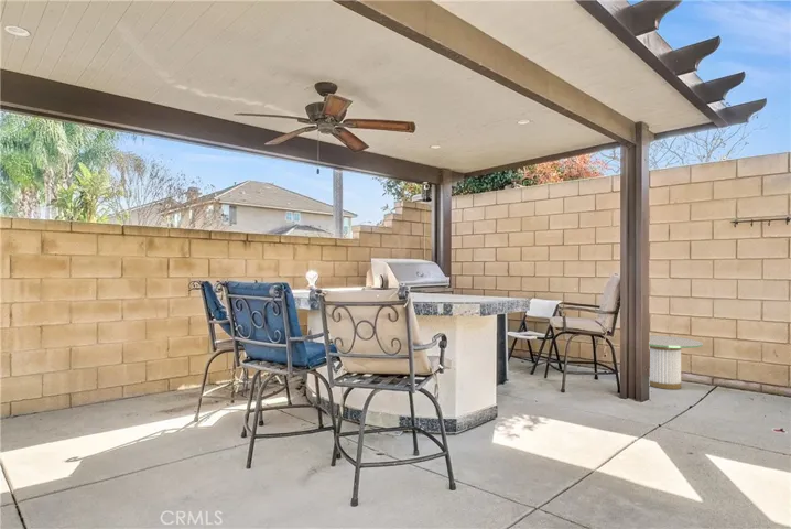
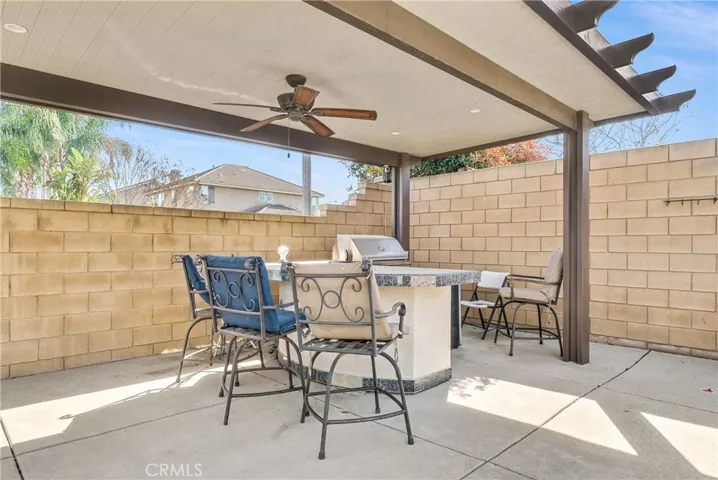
- side table (663, 363)
